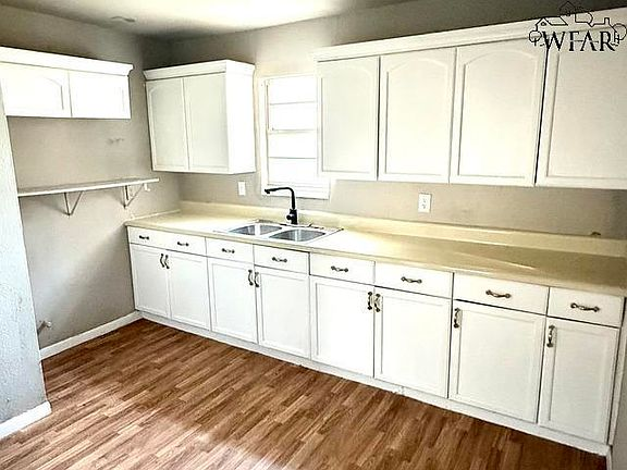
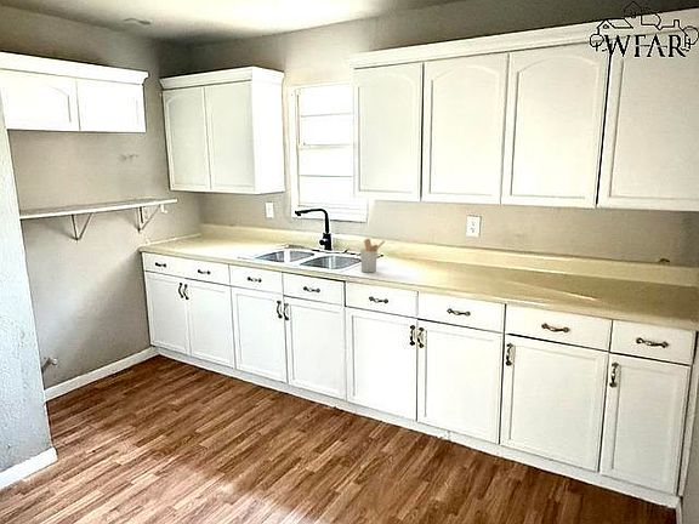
+ utensil holder (373, 255)
